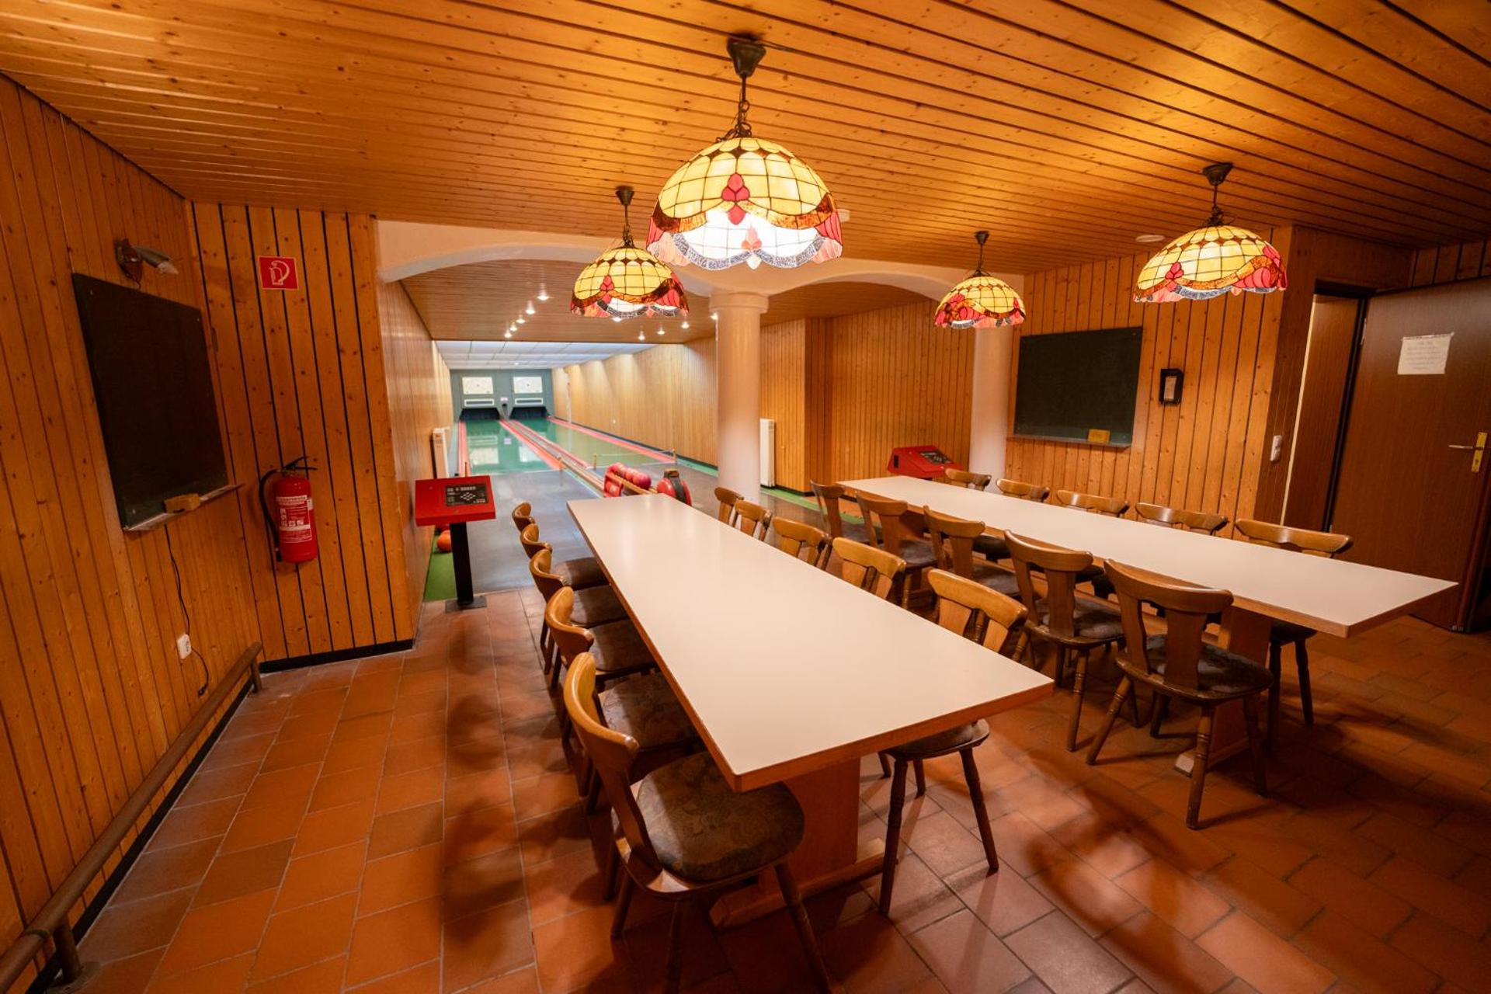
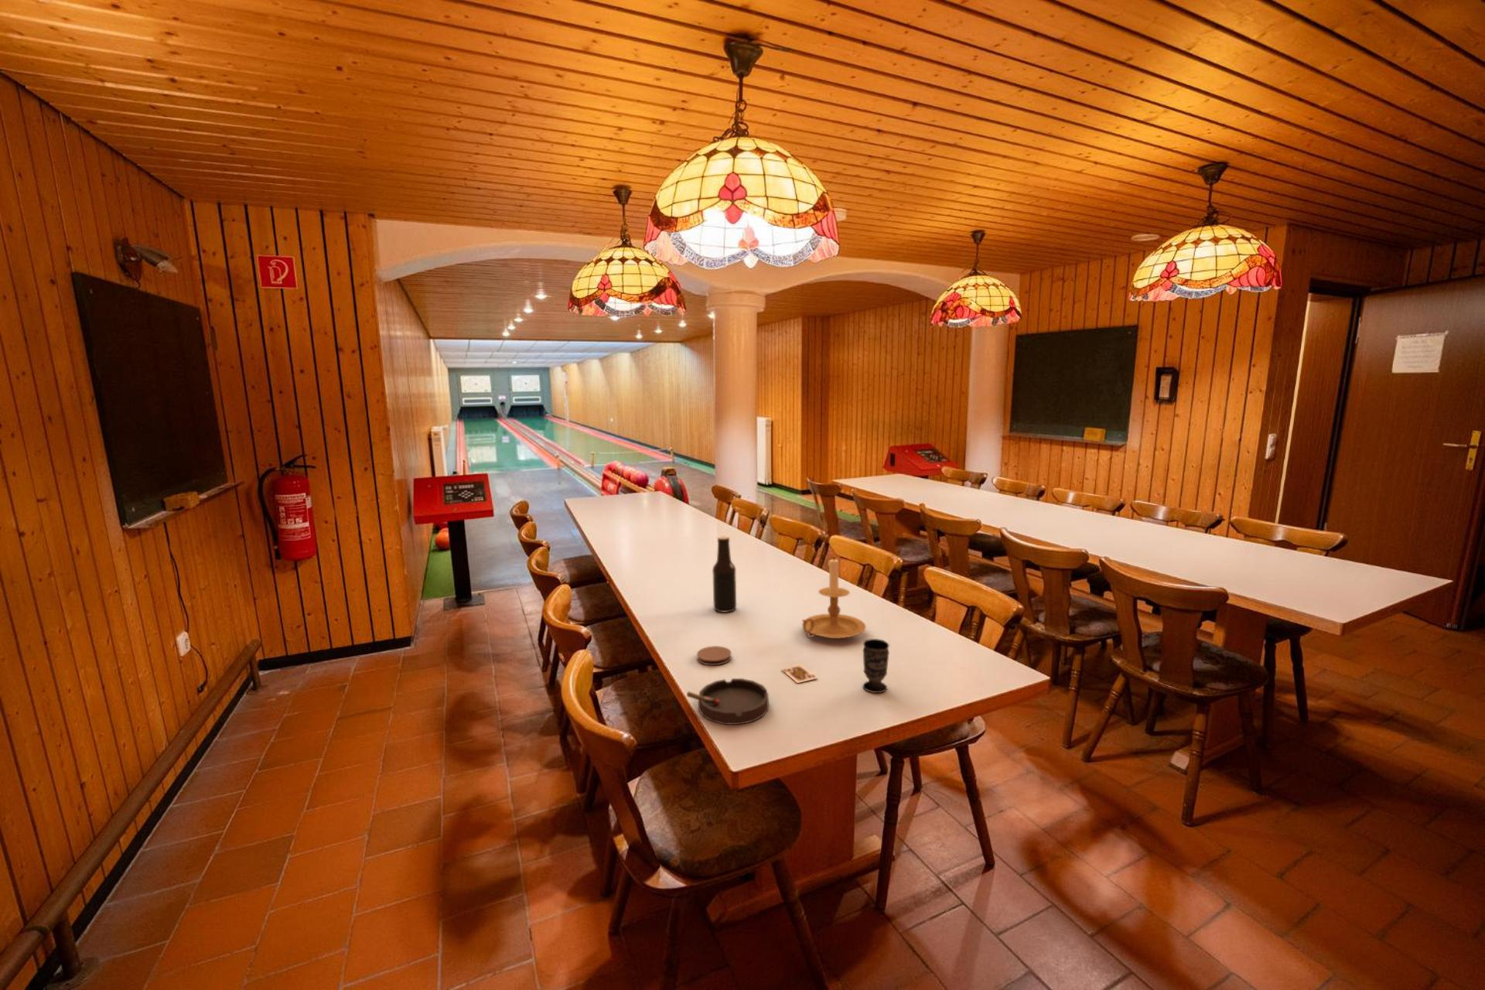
+ coaster (714, 655)
+ ashtray (728, 697)
+ candle holder (833, 594)
+ beer bottle (724, 573)
+ cup (875, 665)
+ card (799, 673)
